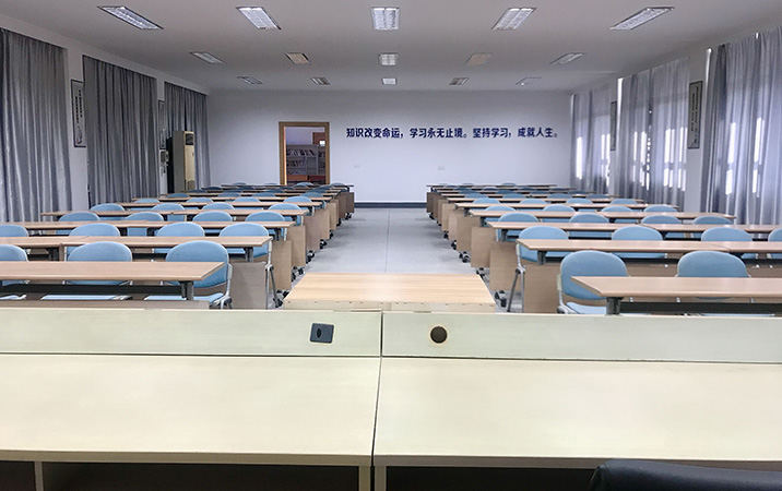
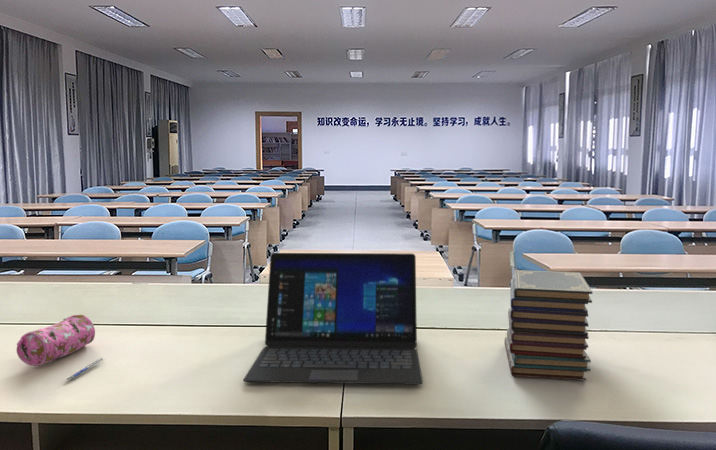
+ book stack (546, 321)
+ pen (86, 368)
+ laptop (338, 310)
+ pencil case (57, 339)
